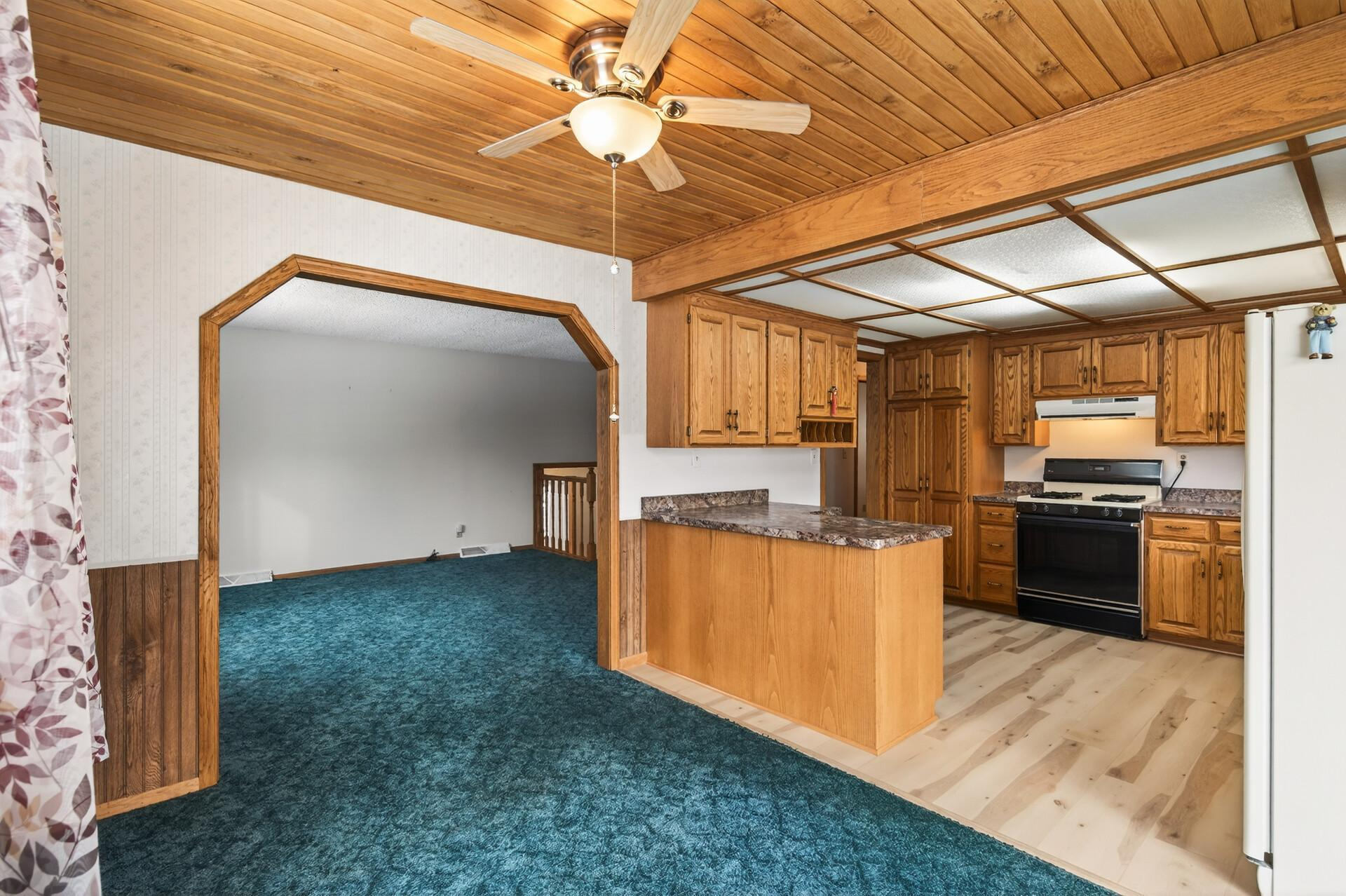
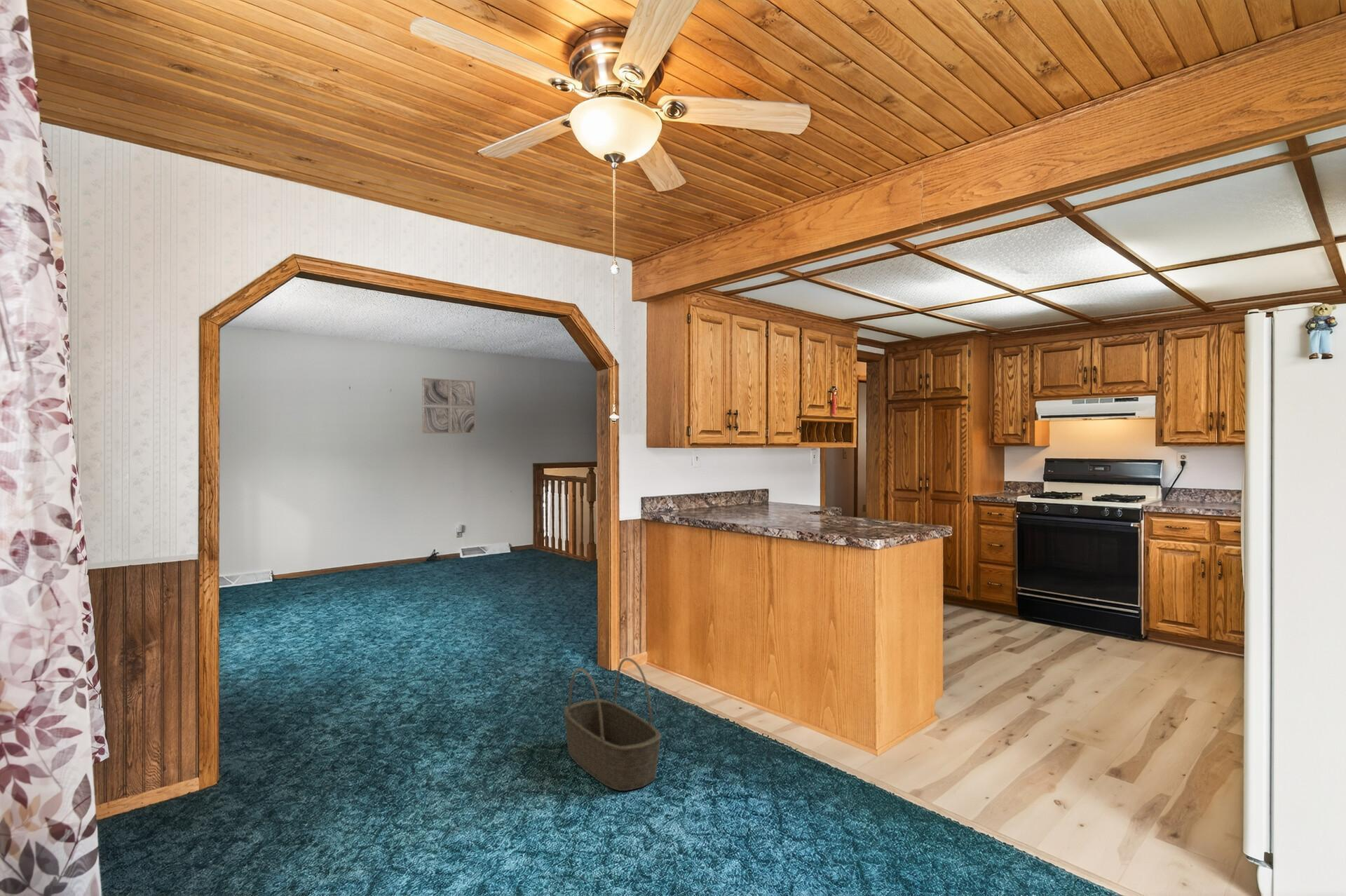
+ basket (610, 714)
+ wall art (449, 405)
